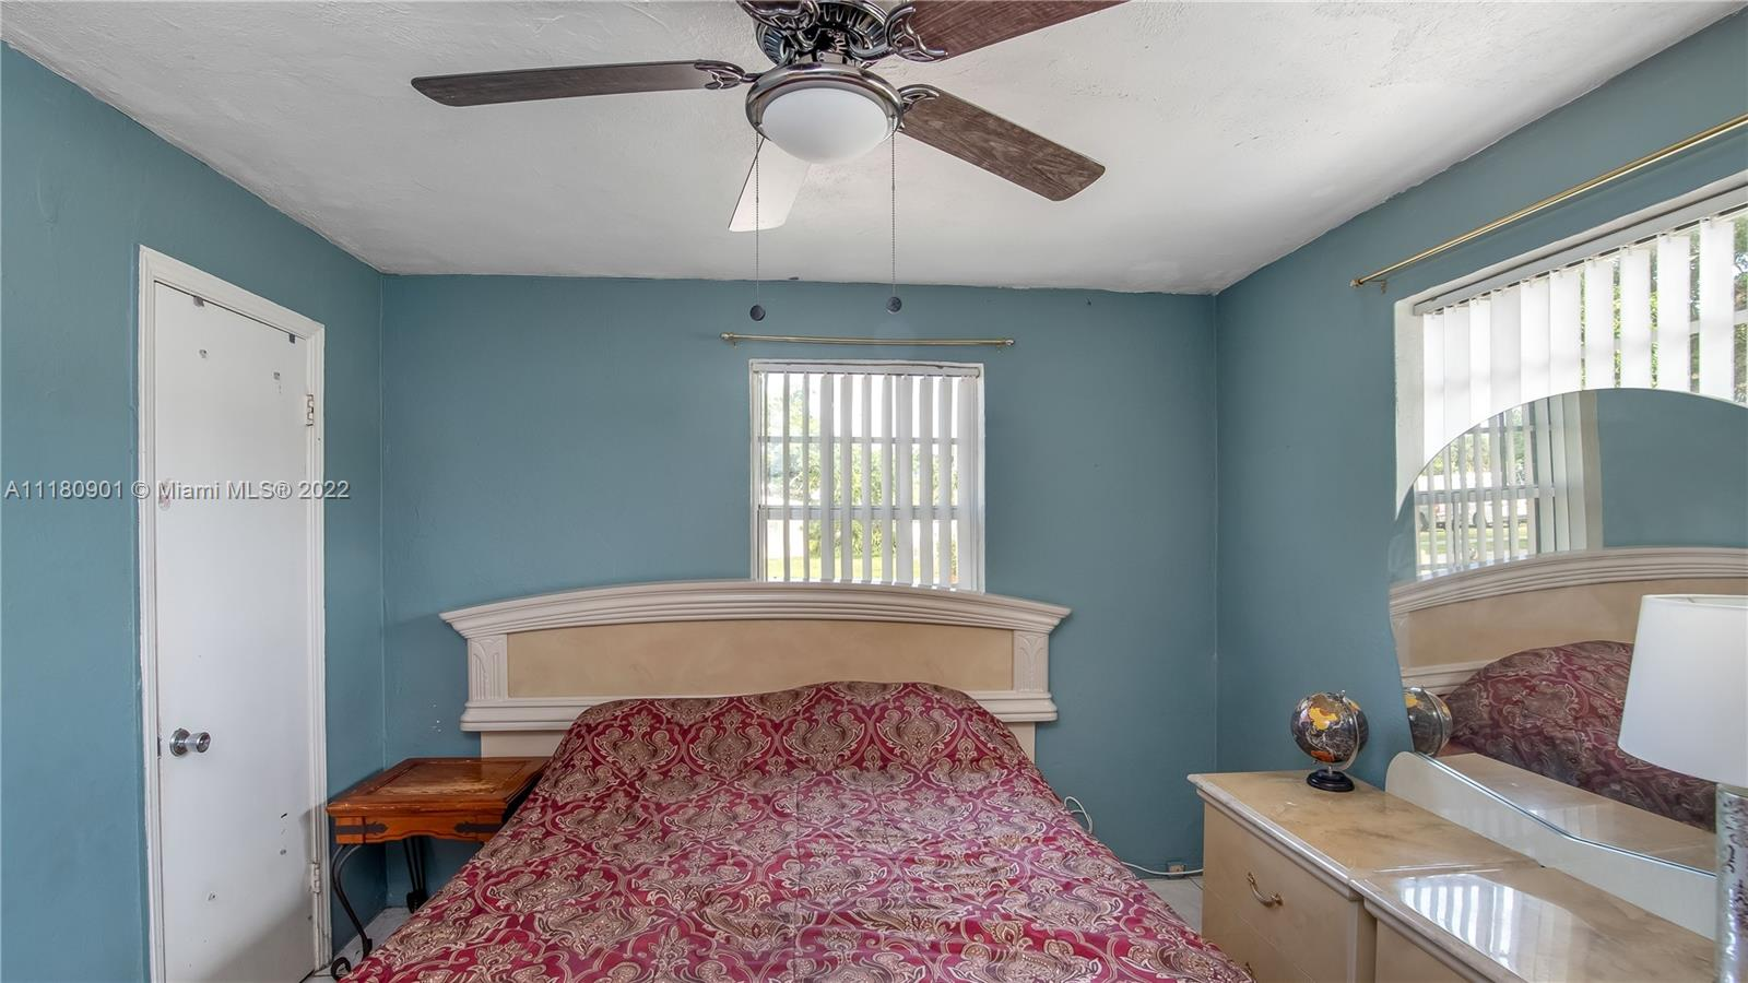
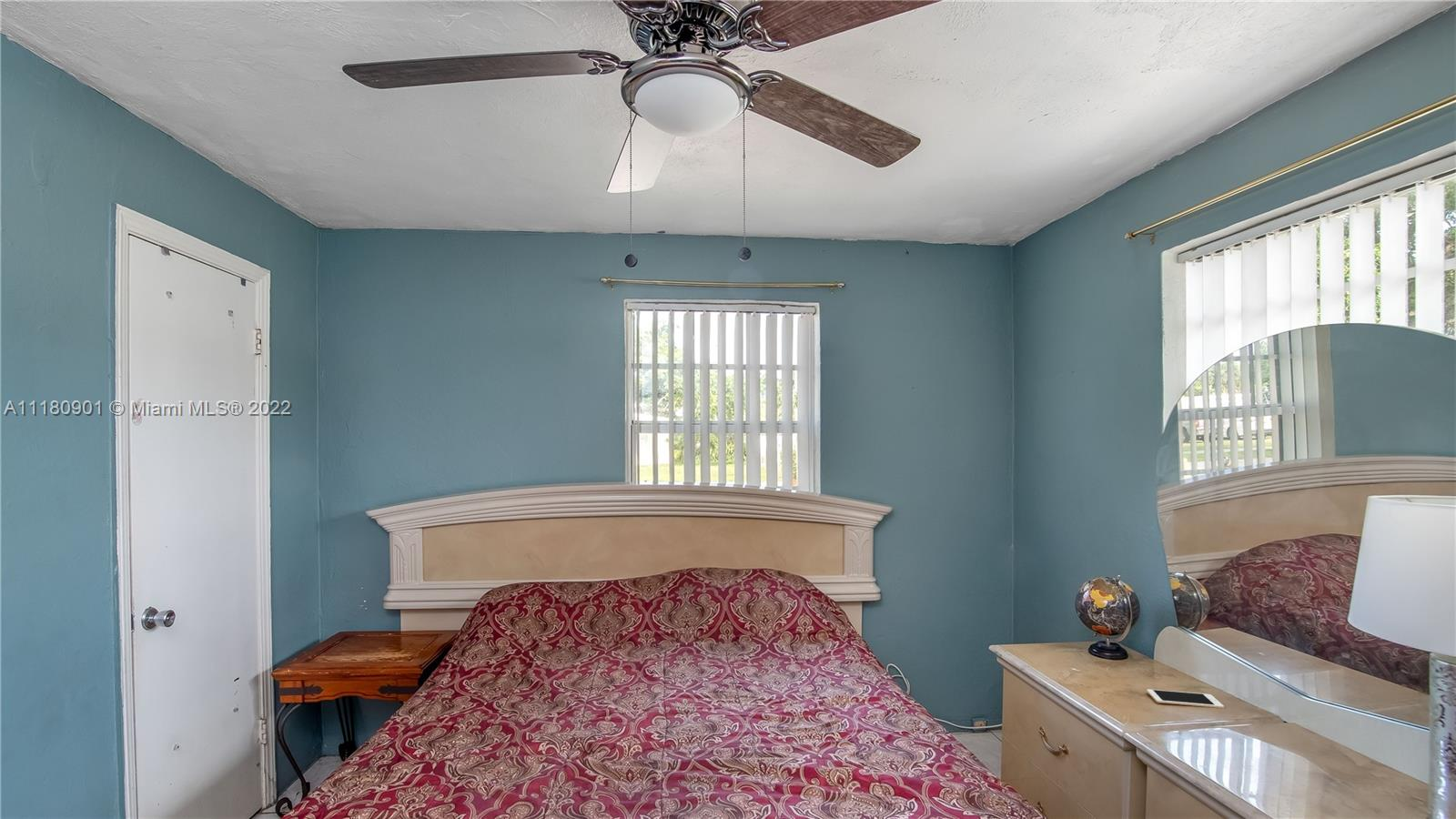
+ cell phone (1184, 698)
